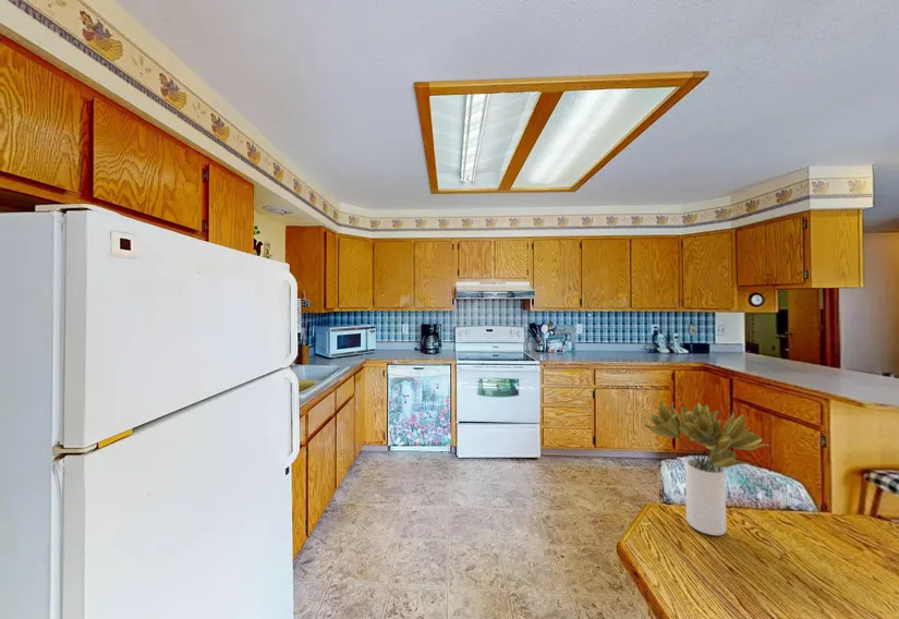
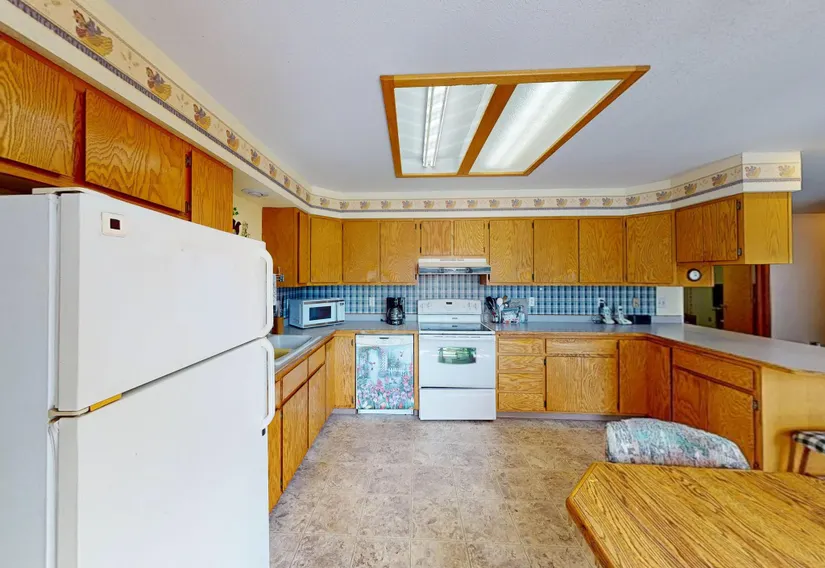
- flower bouquet (700, 463)
